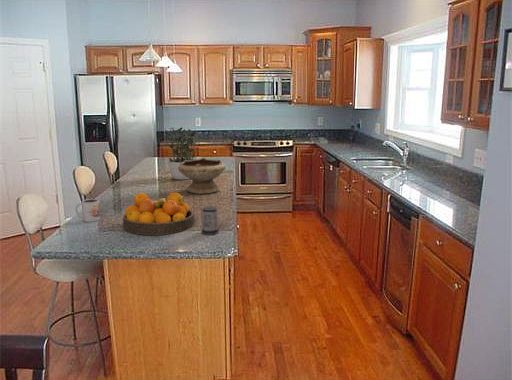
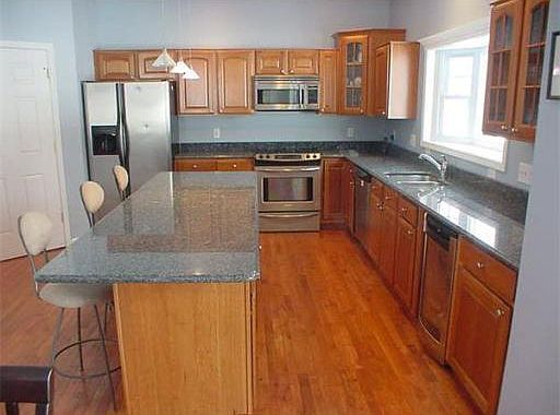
- mug (211, 218)
- potted plant (182, 151)
- bowl (202, 175)
- mug (87, 210)
- fruit bowl (158, 209)
